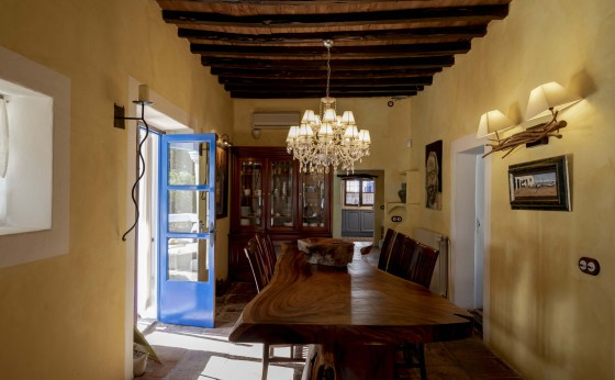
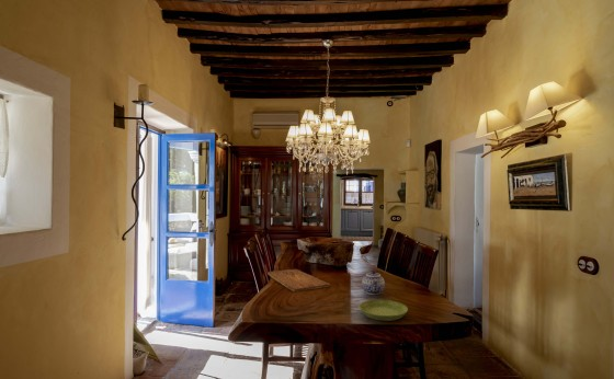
+ cutting board (295, 278)
+ teapot (373, 280)
+ saucer (383, 310)
